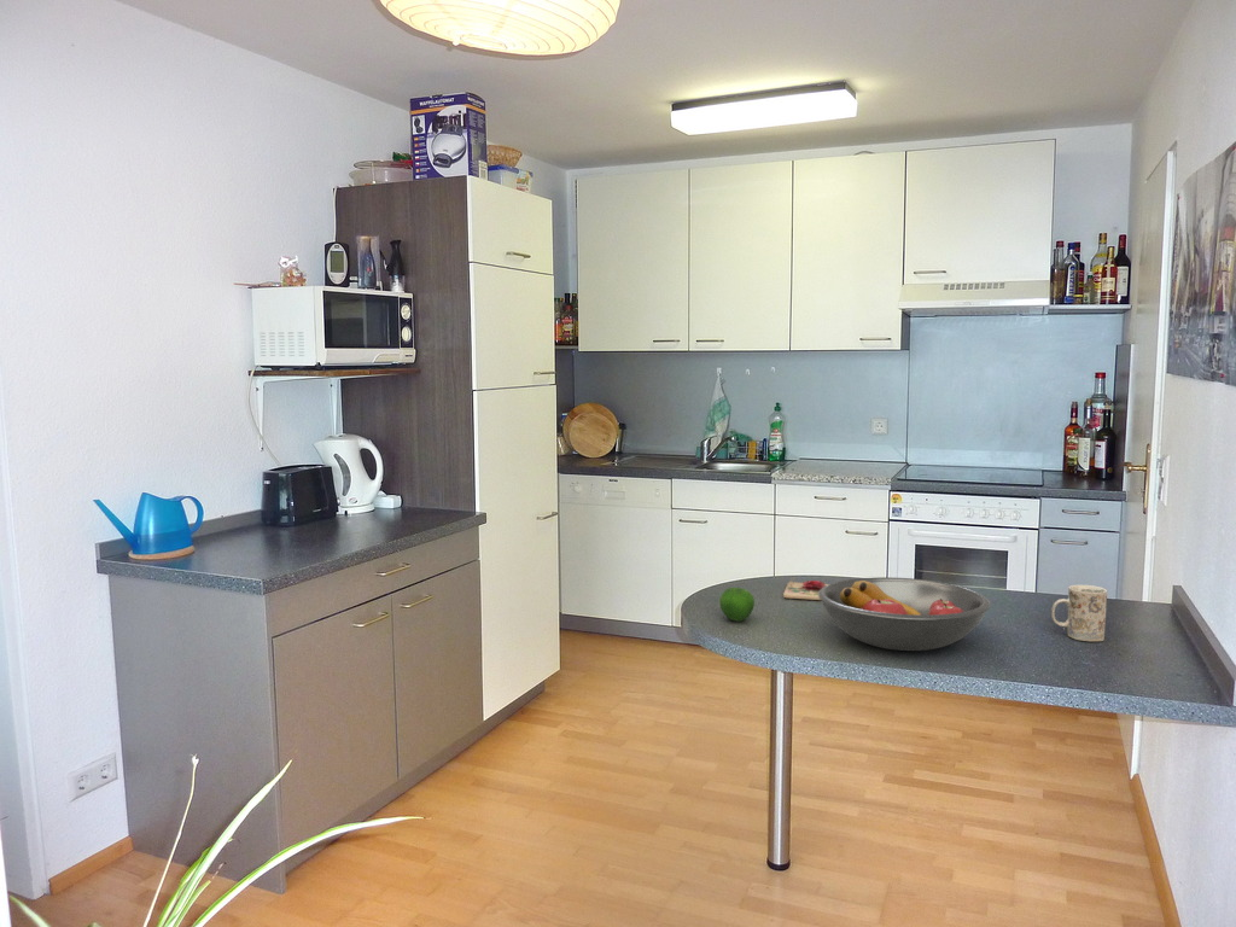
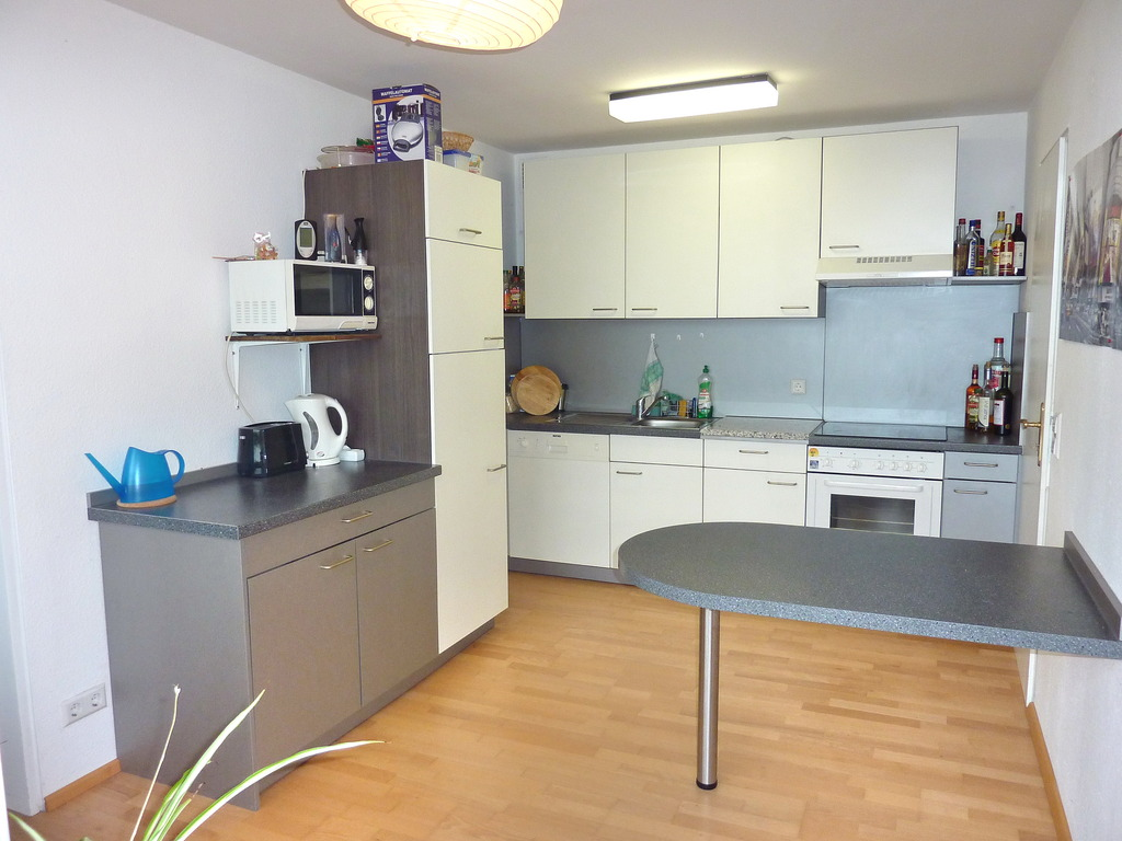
- cutting board (826, 585)
- fruit bowl (902, 612)
- mug (1080, 612)
- apple (736, 605)
